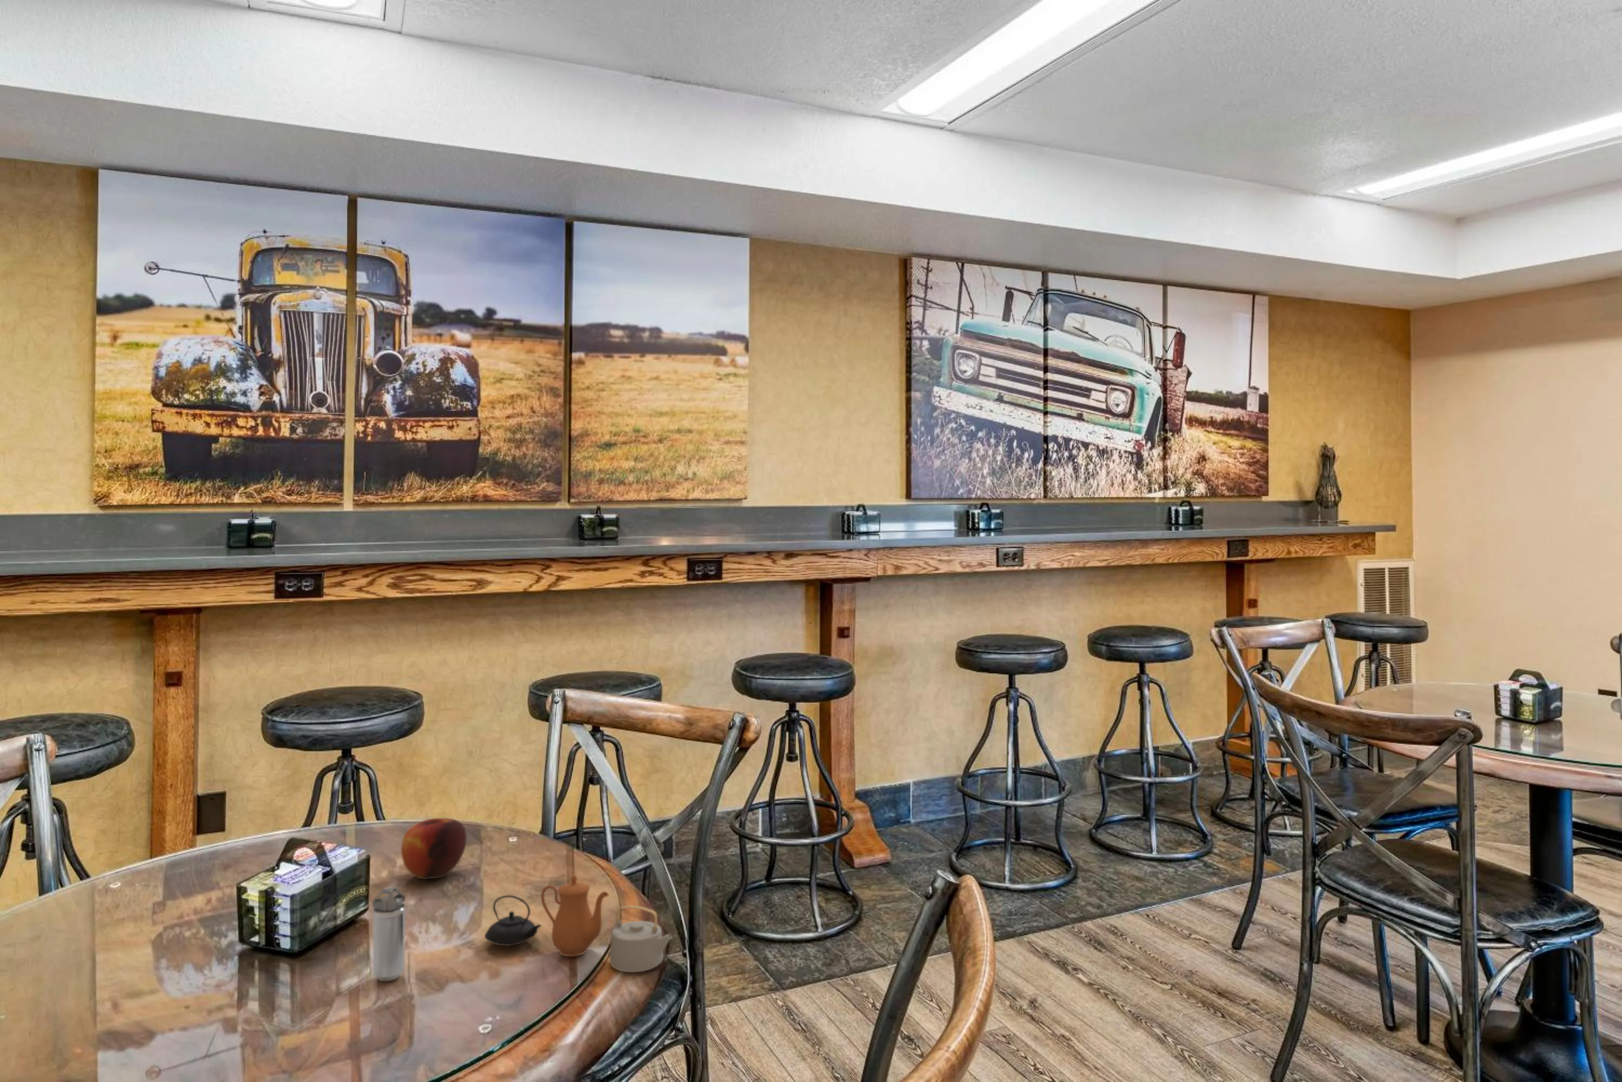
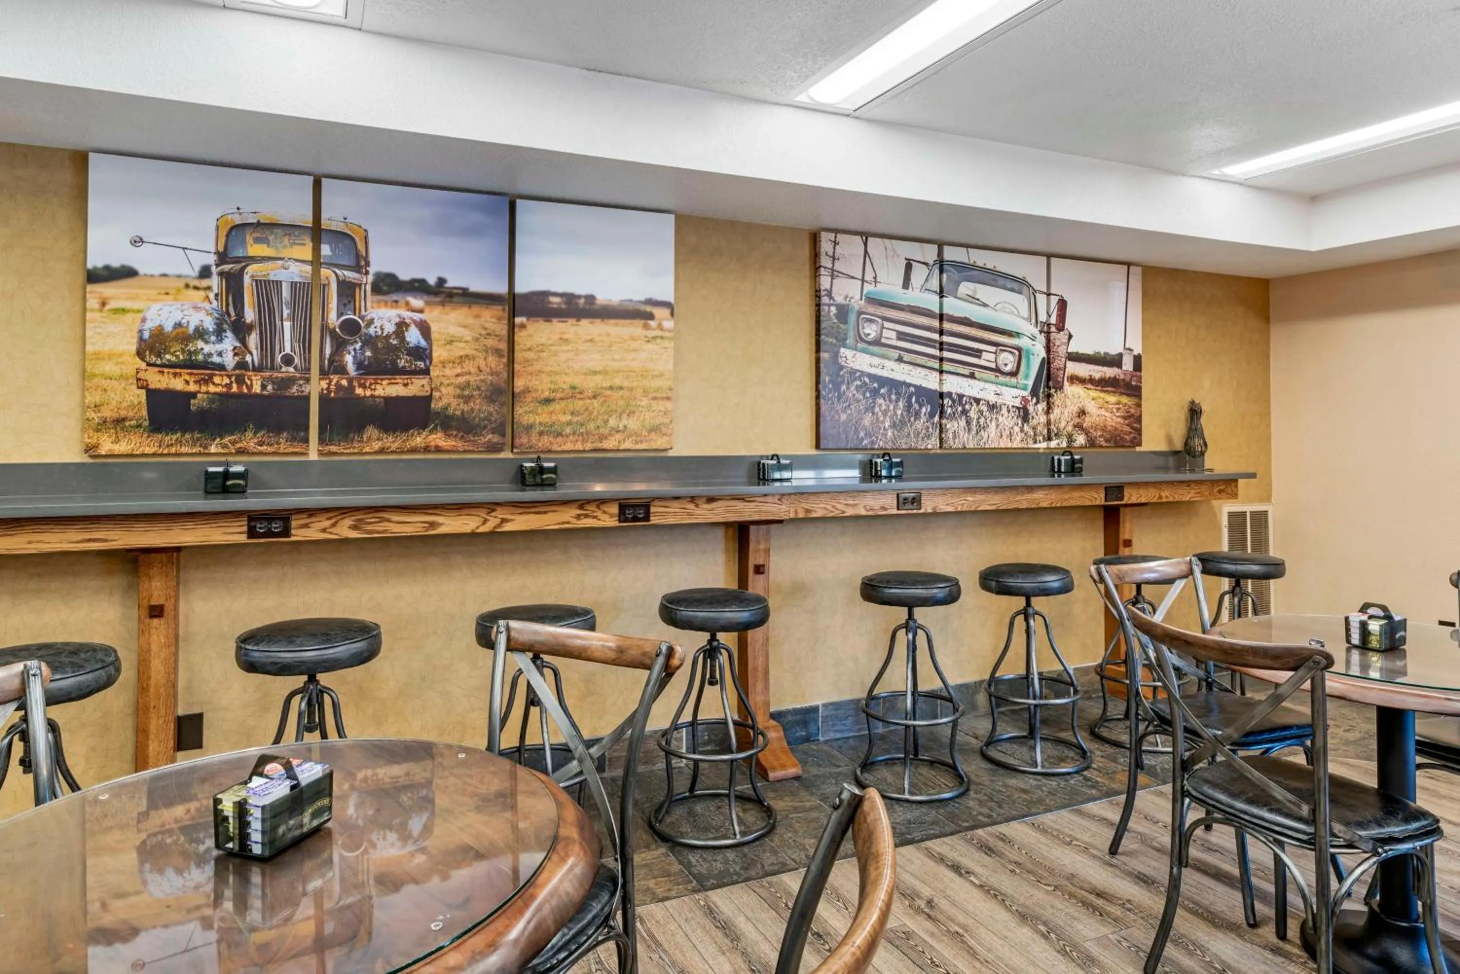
- shaker (389, 932)
- teapot (577, 913)
- apple (434, 848)
